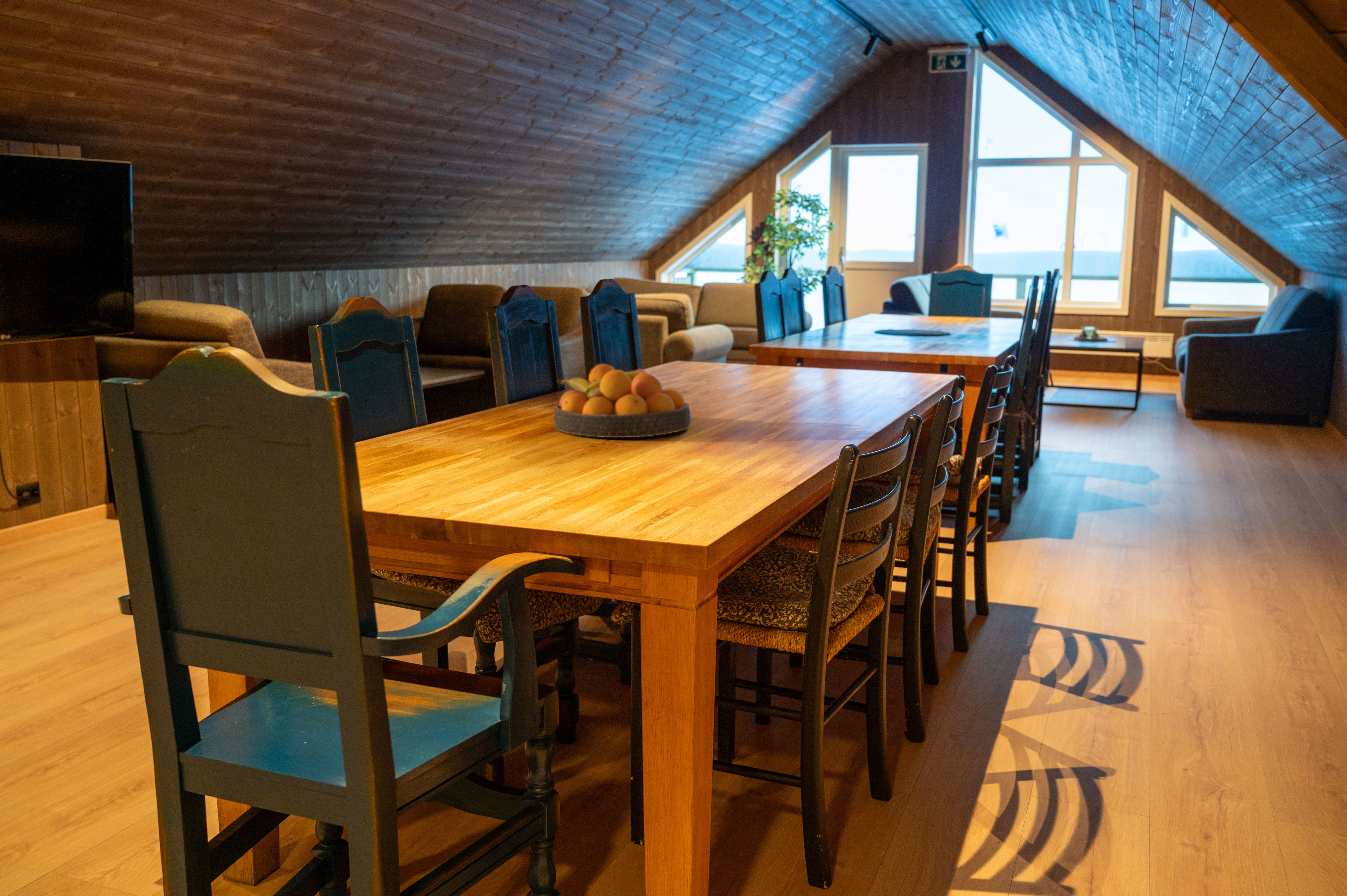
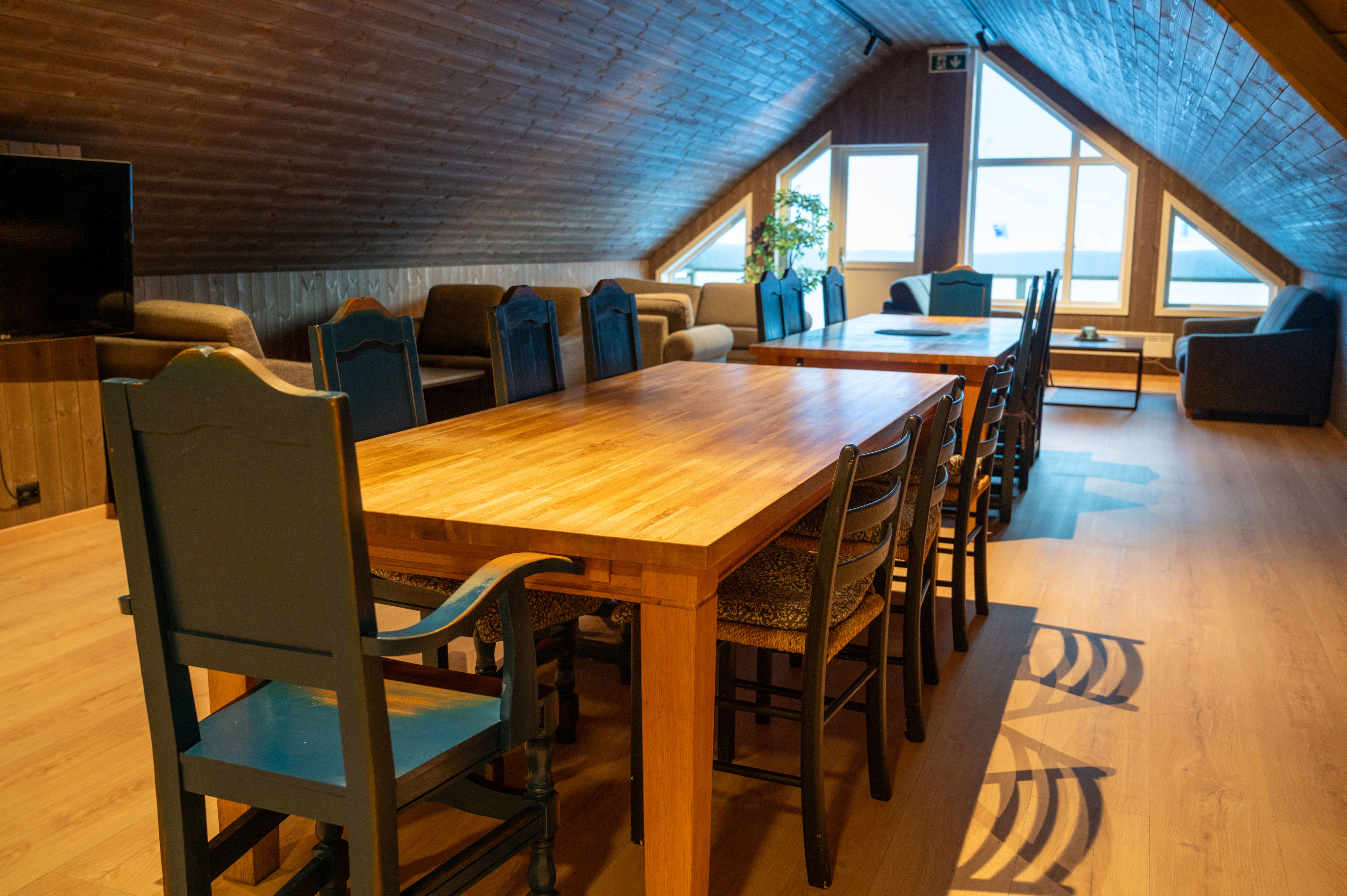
- fruit bowl (622, 397)
